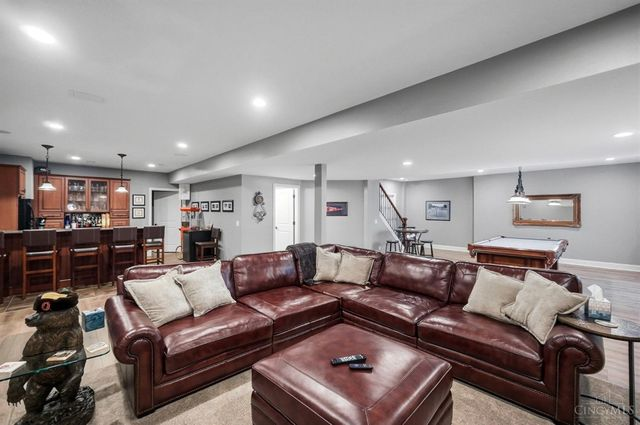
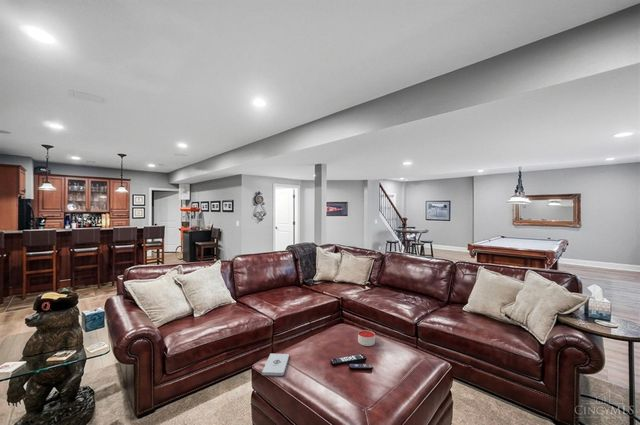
+ notepad (276, 363)
+ candle (366, 337)
